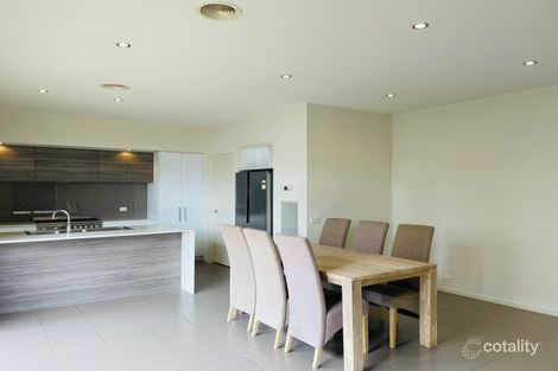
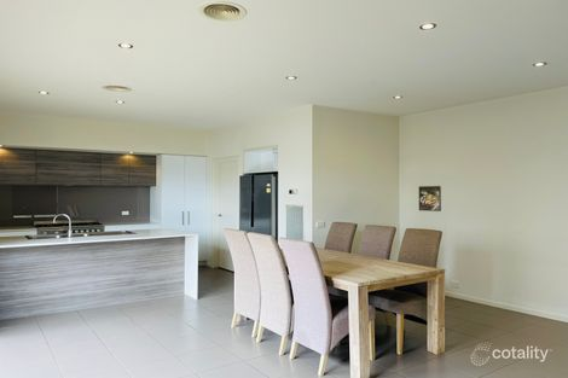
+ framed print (429, 198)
